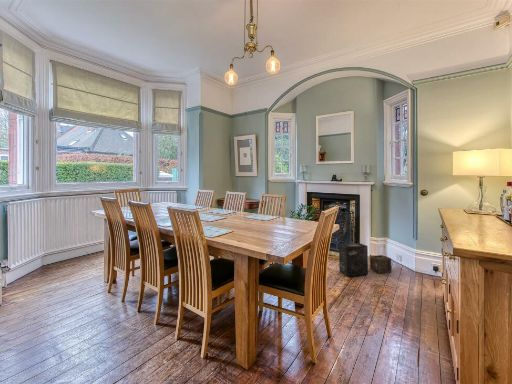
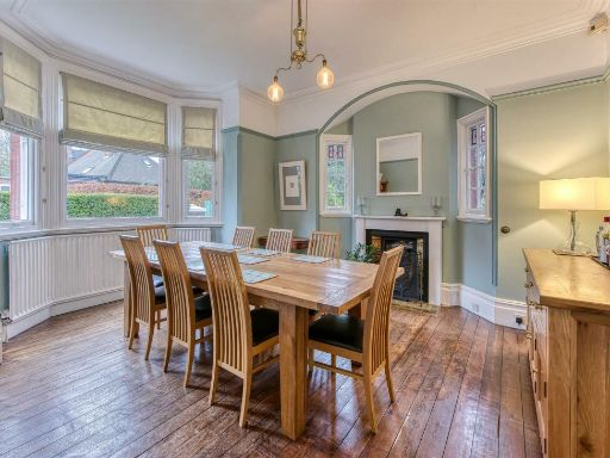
- speaker (365, 258)
